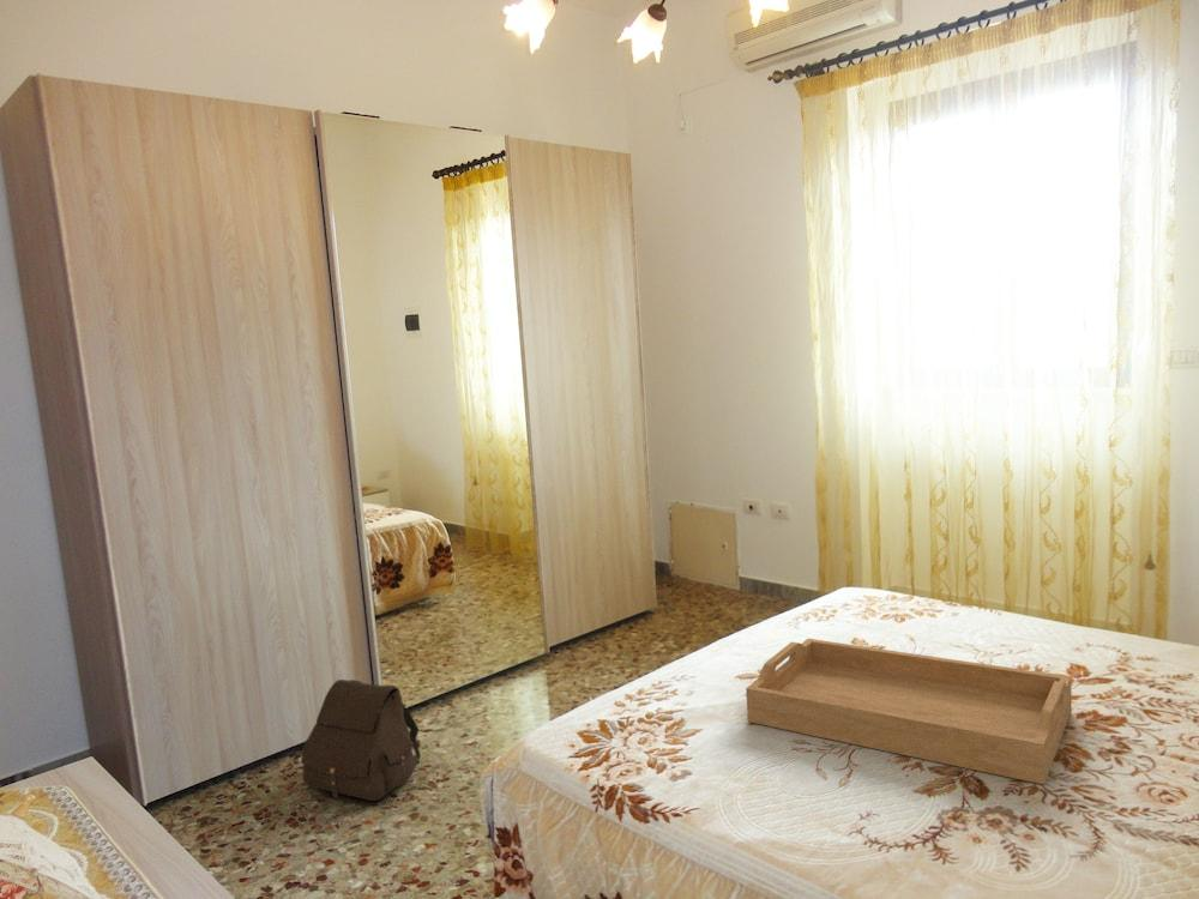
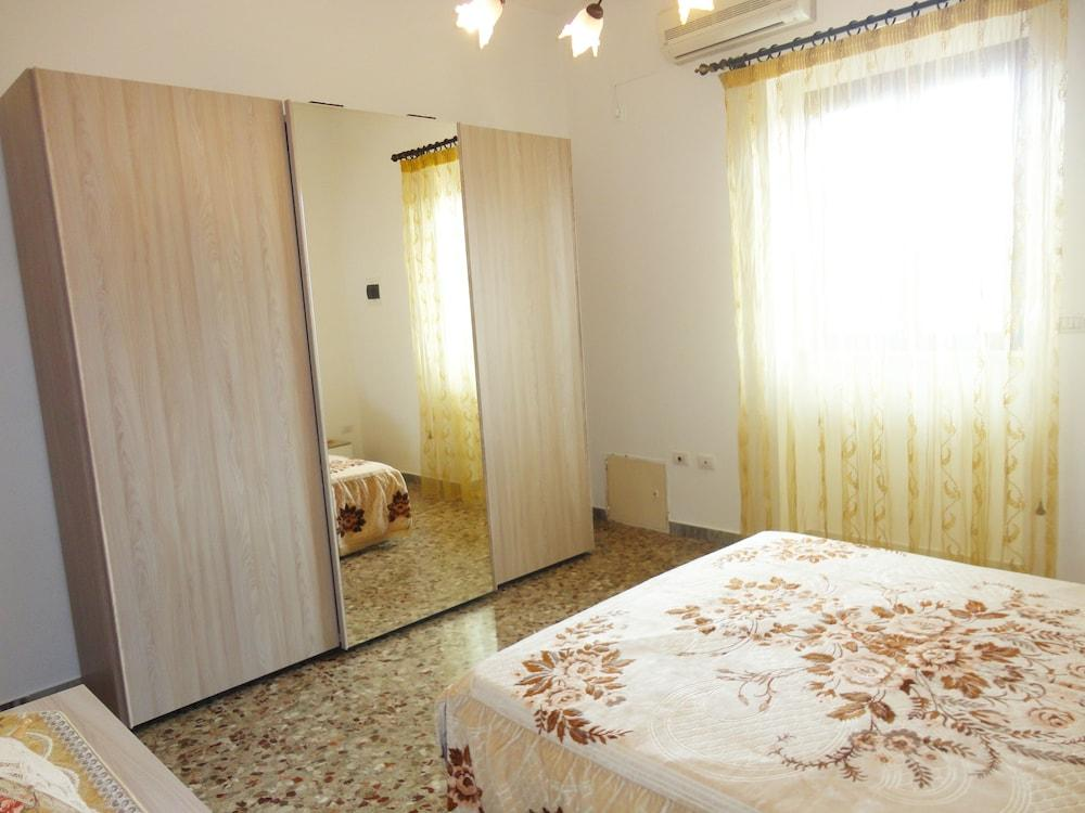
- satchel (364, 732)
- serving tray (906, 694)
